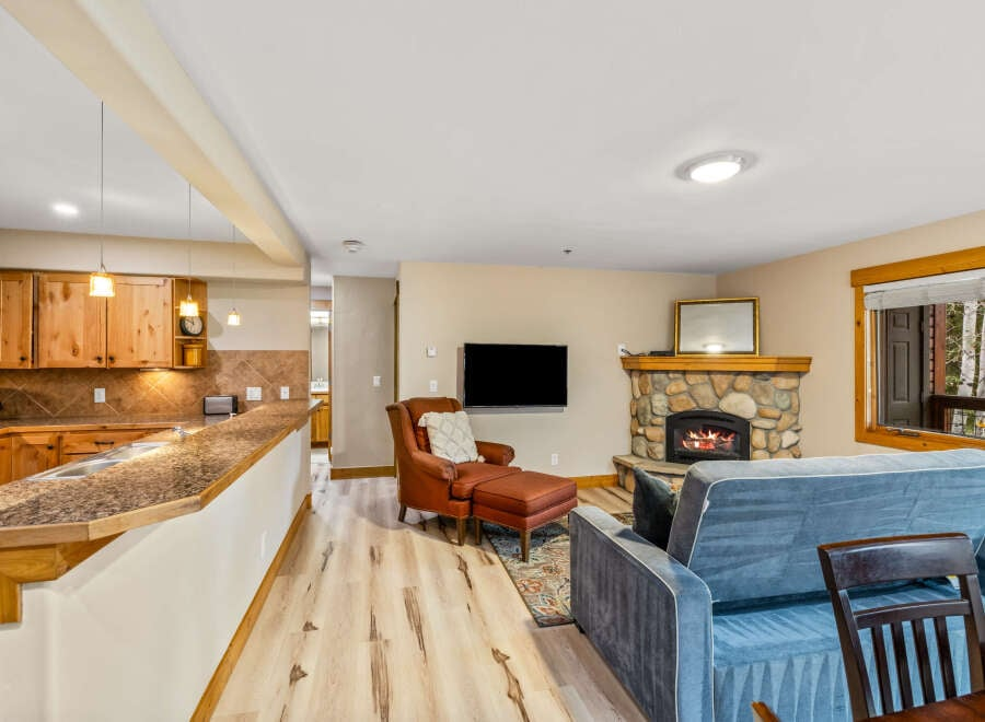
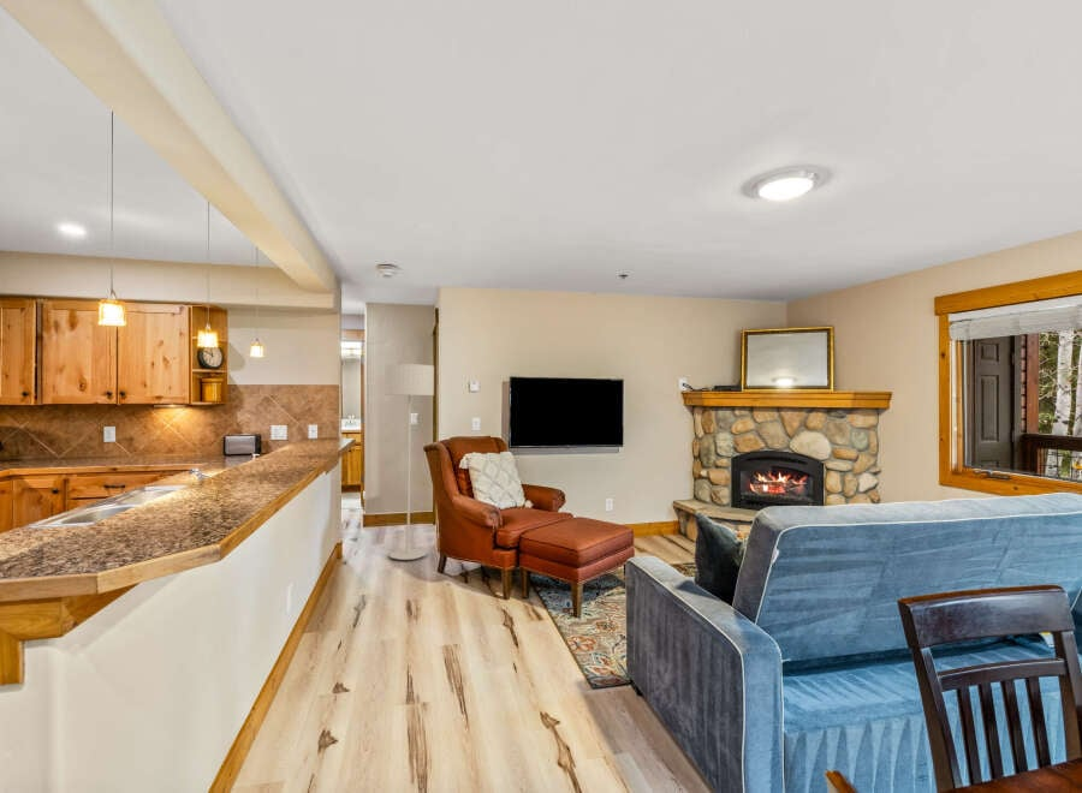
+ floor lamp (409, 460)
